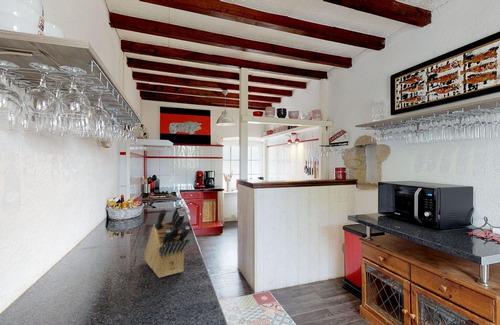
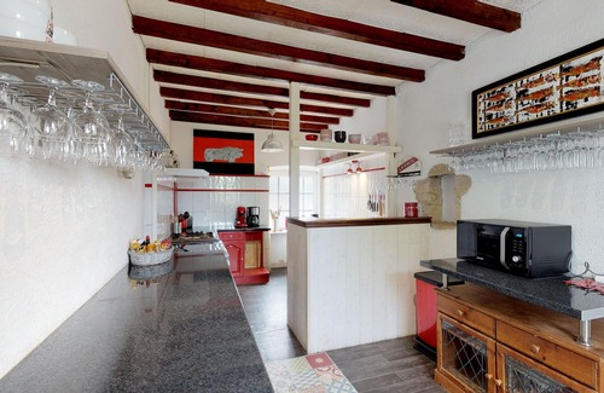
- knife block (165, 235)
